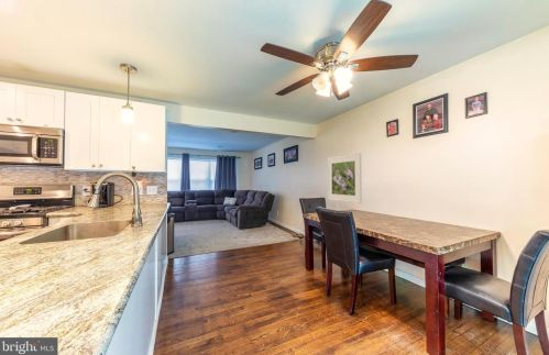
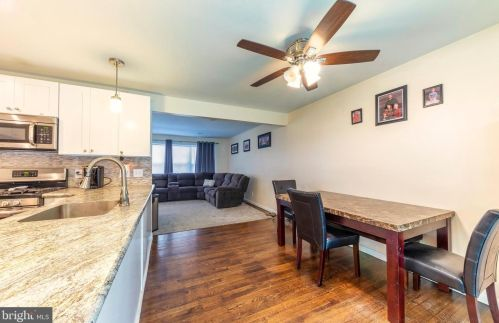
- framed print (342, 178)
